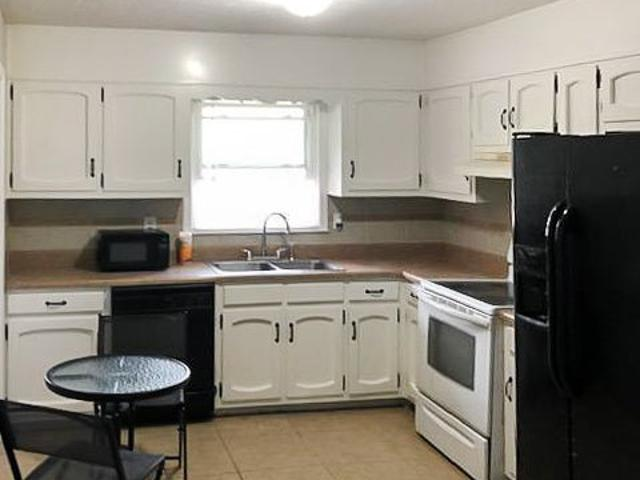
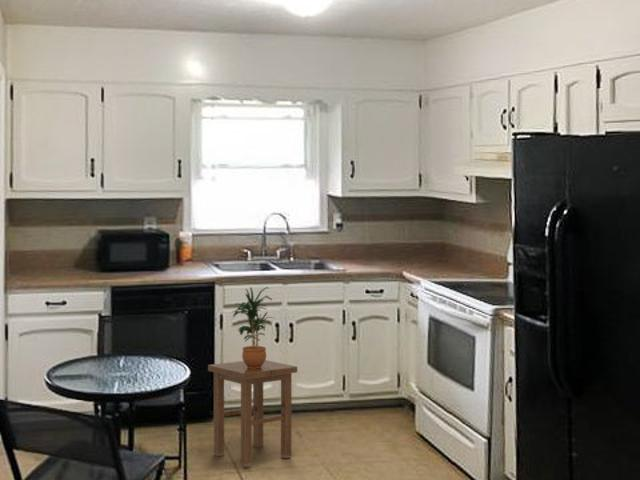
+ potted plant (250, 326)
+ stool (252, 410)
